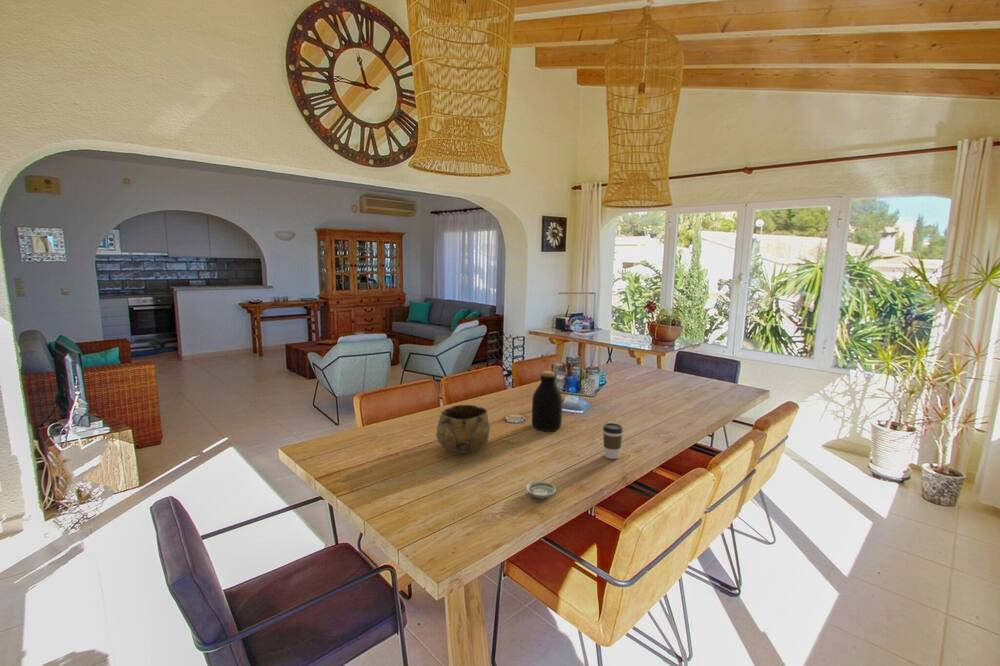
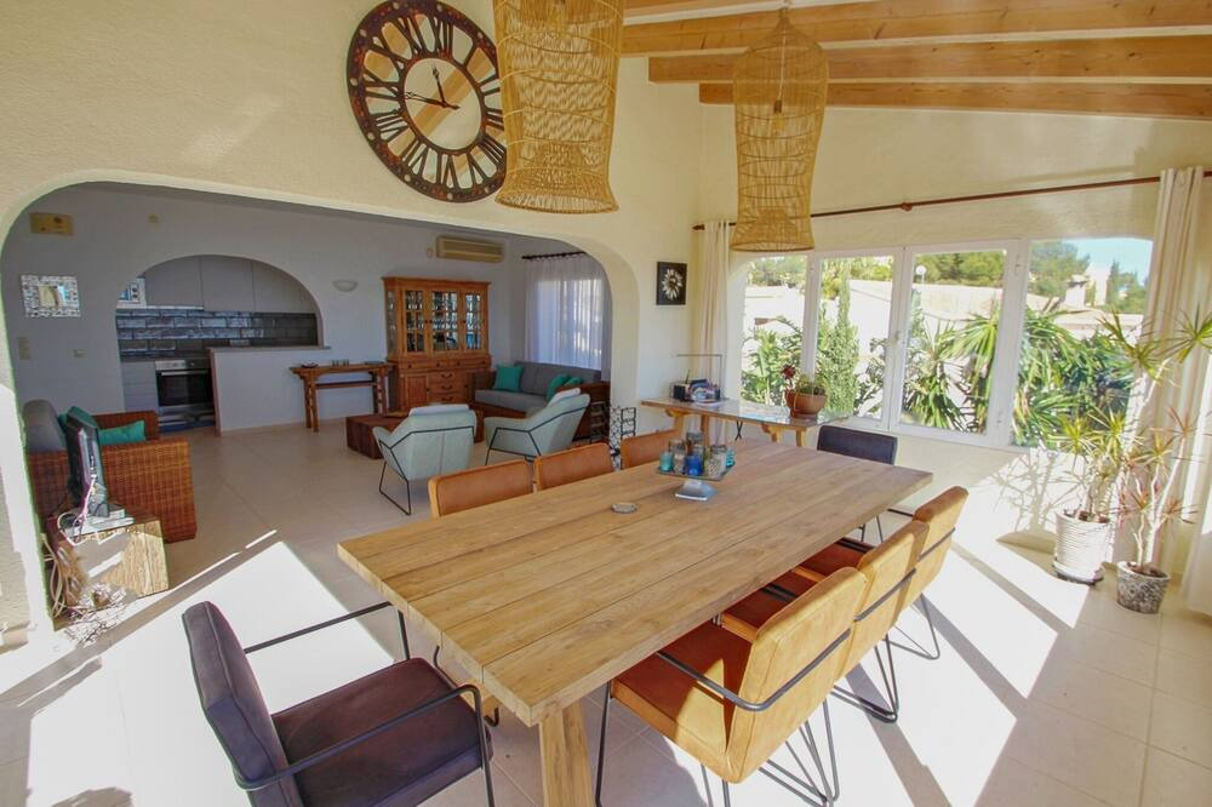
- saucer (540, 491)
- decorative bowl (463, 429)
- coffee cup (612, 441)
- bottle (547, 399)
